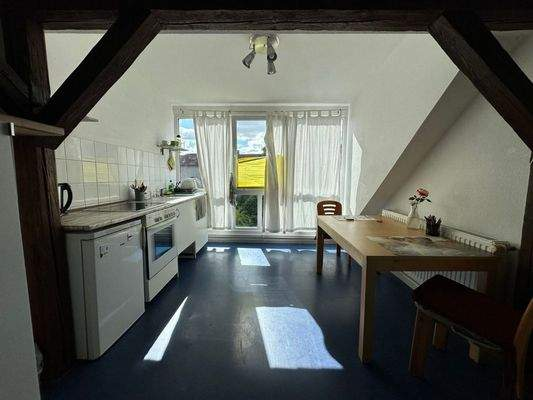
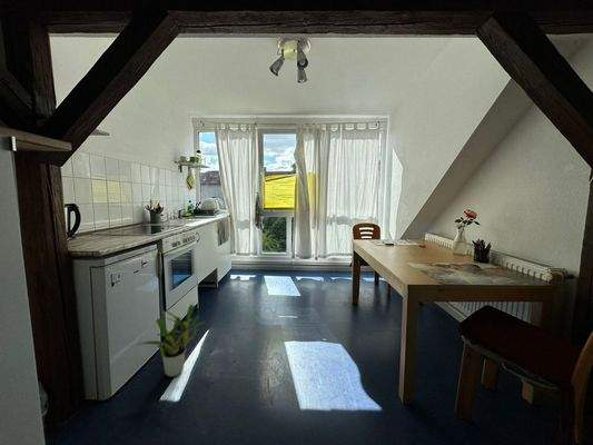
+ potted plant (179, 342)
